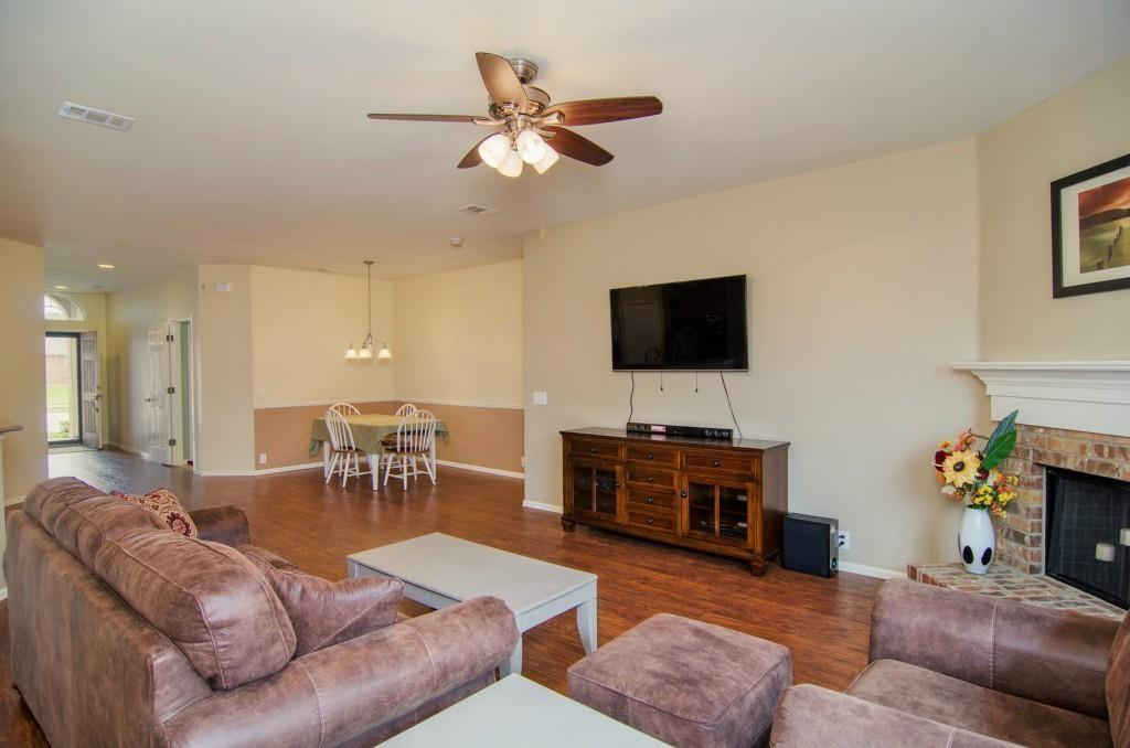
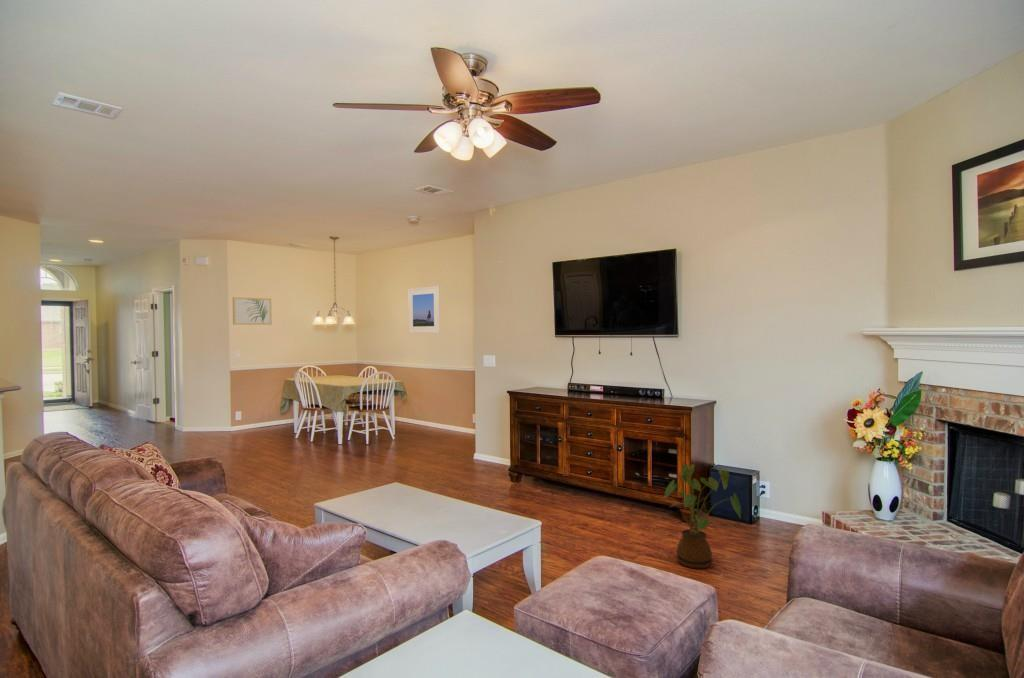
+ wall art (252, 311)
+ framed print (423, 310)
+ house plant (701, 517)
